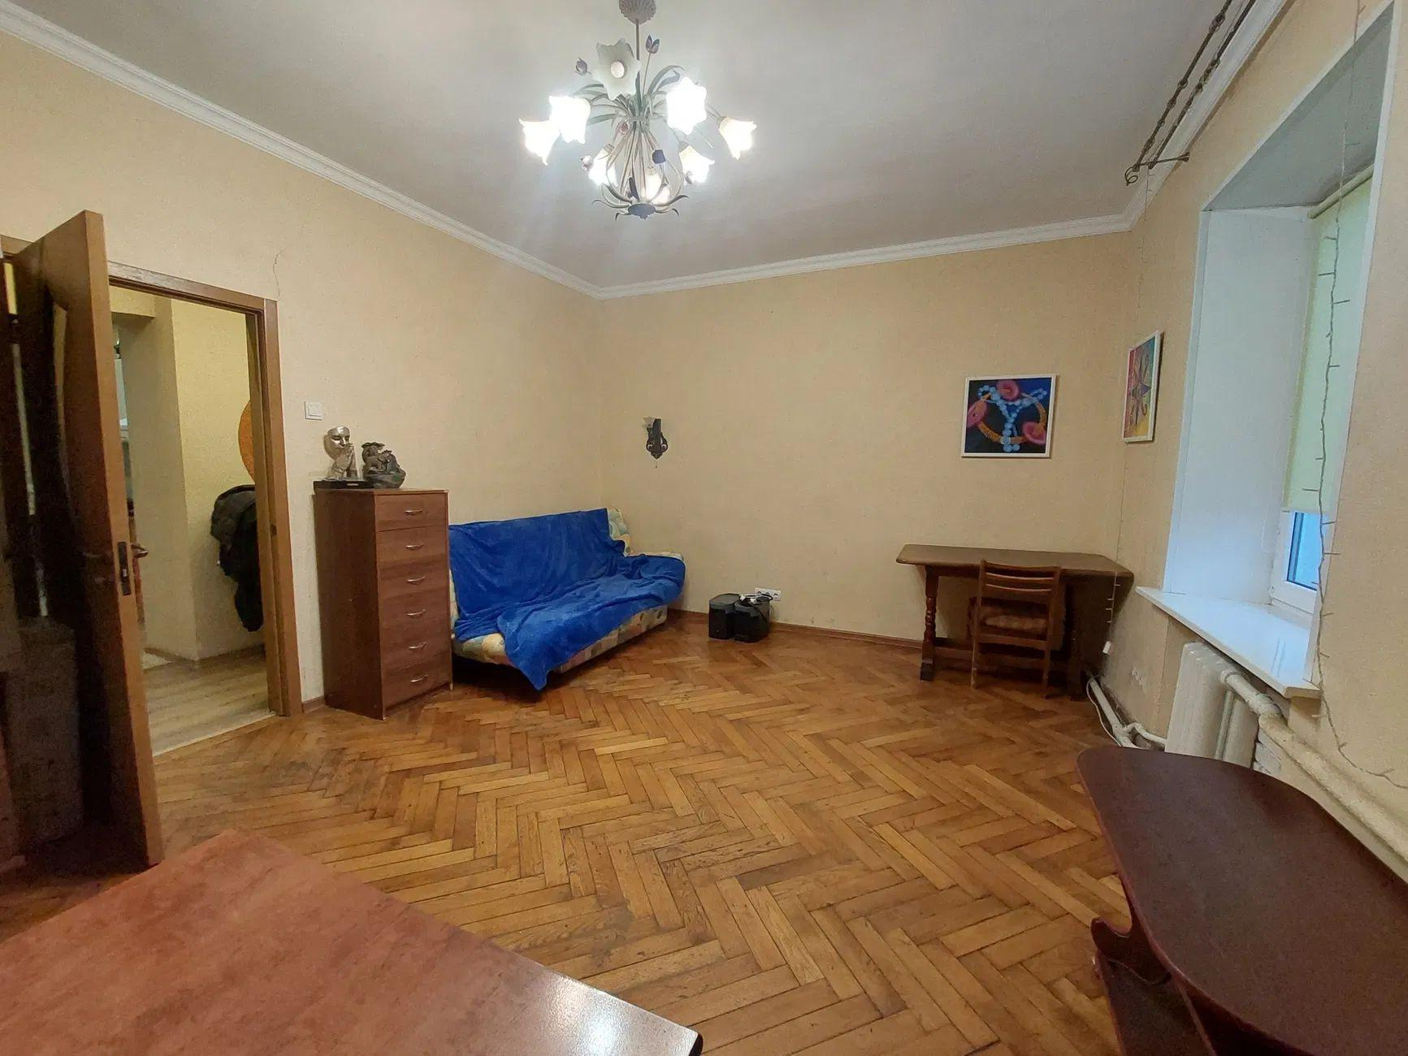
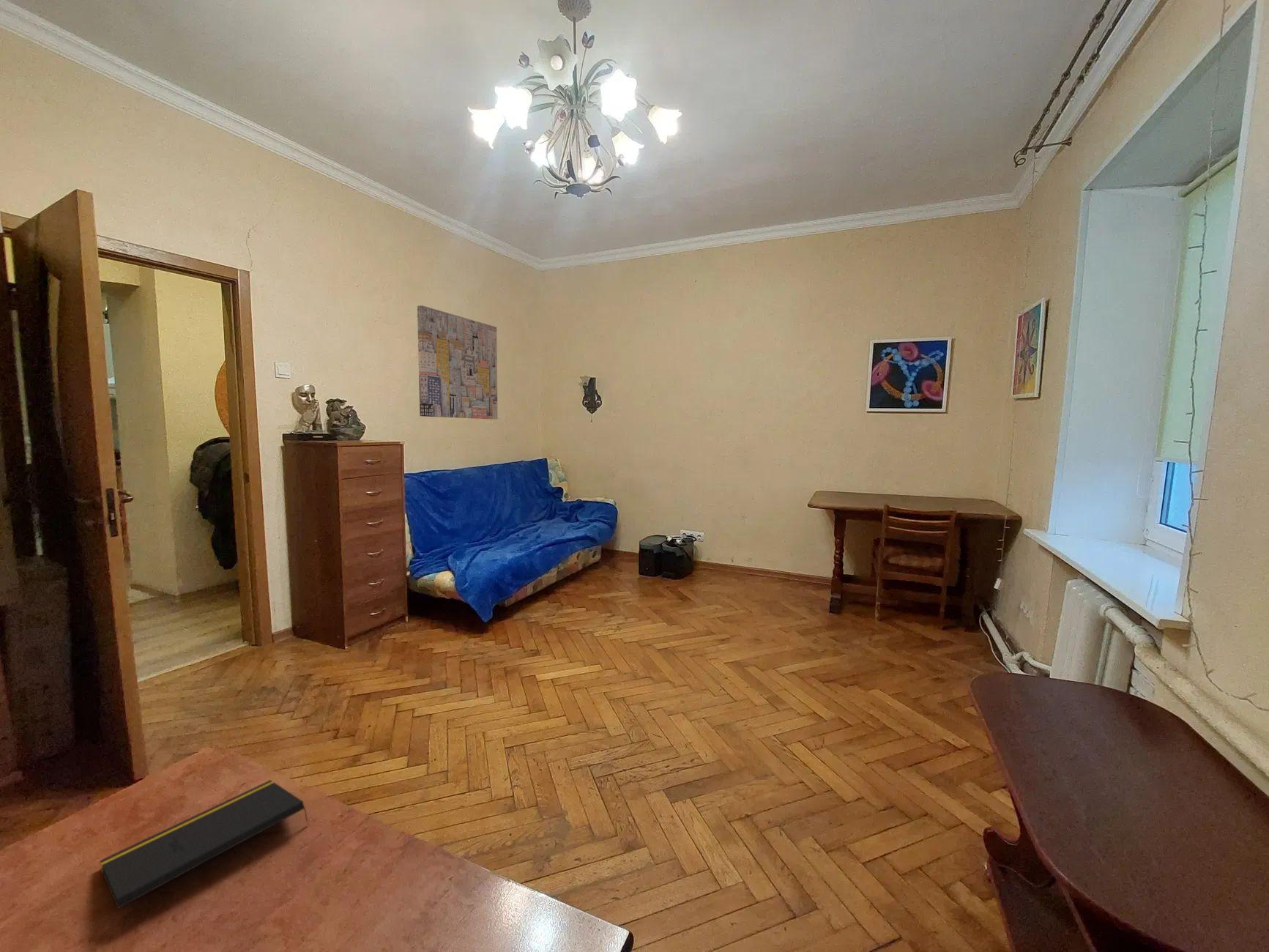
+ wall art (461, 368)
+ notepad (207, 833)
